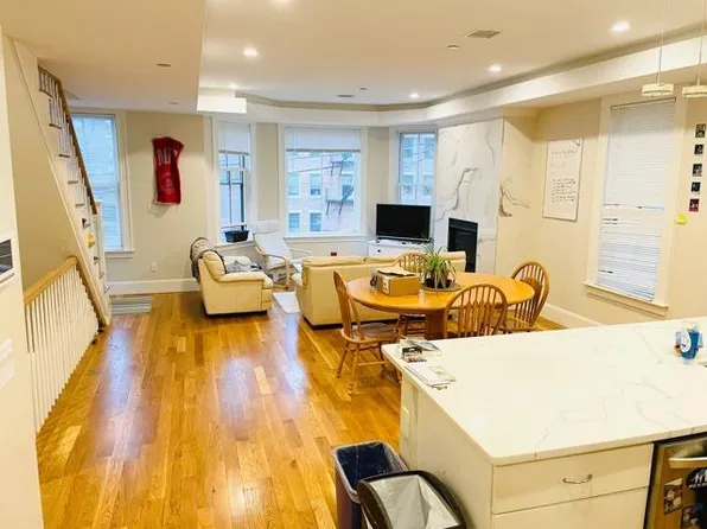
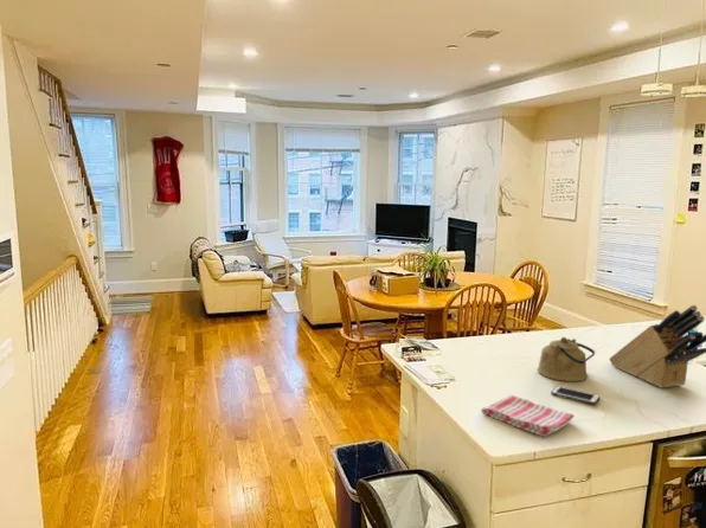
+ knife block (659, 340)
+ cell phone (575, 394)
+ dish towel (526, 412)
+ kettle (565, 354)
